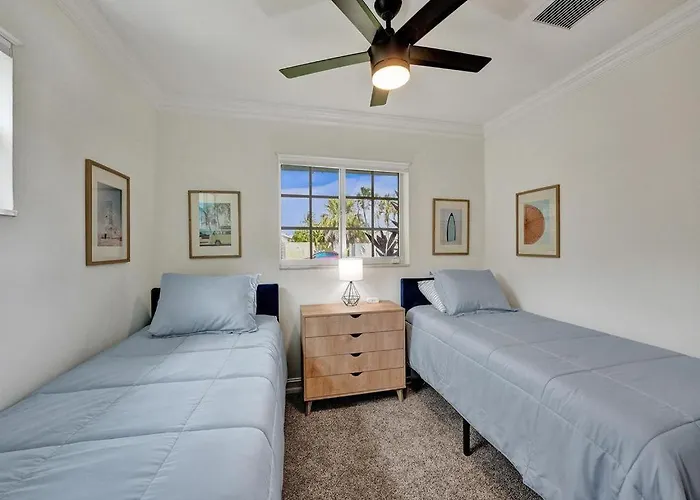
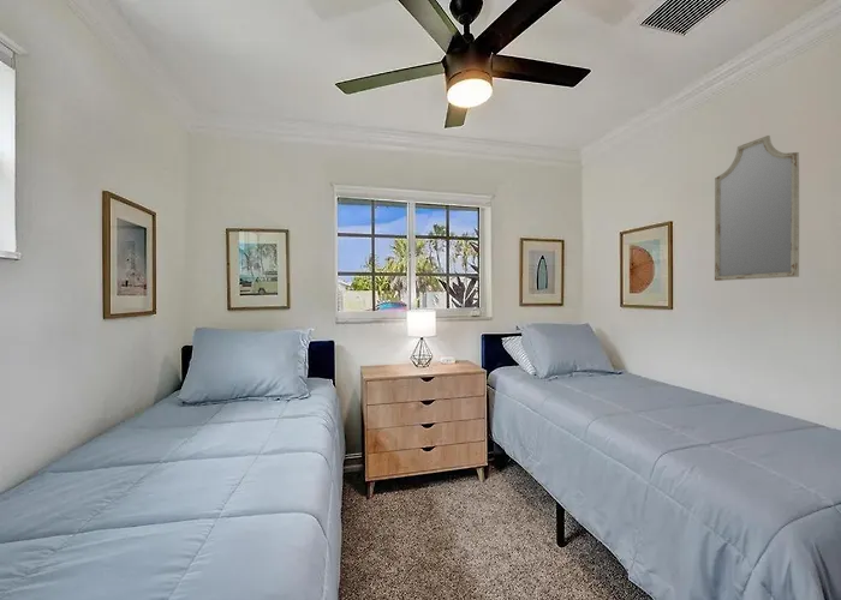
+ home mirror (752, 210)
